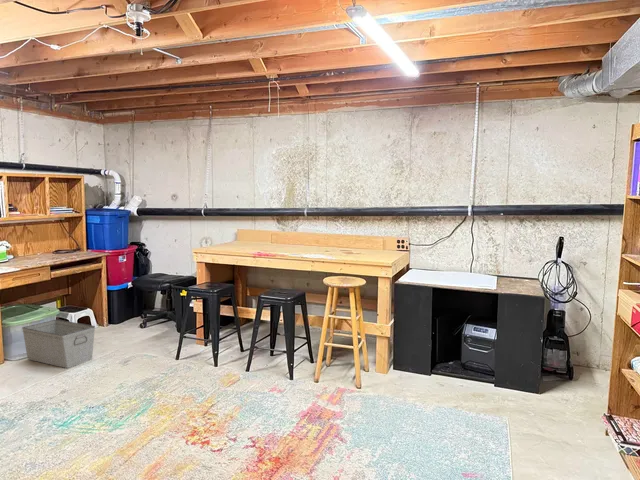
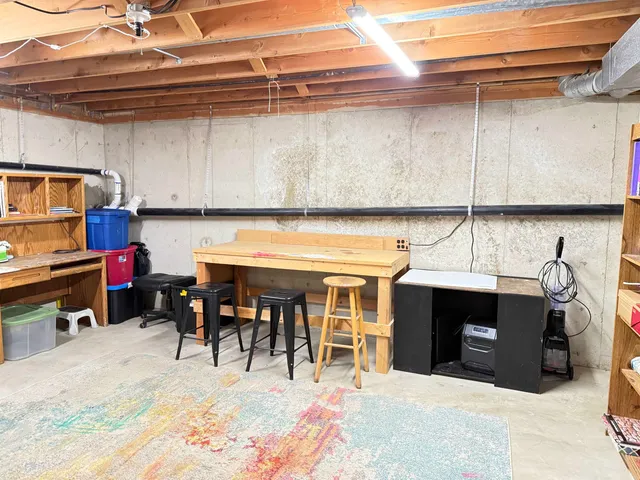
- storage bin (59, 343)
